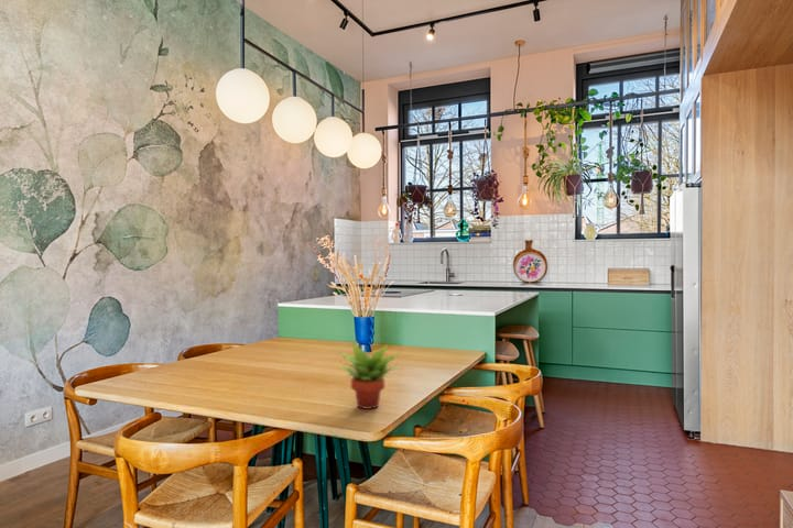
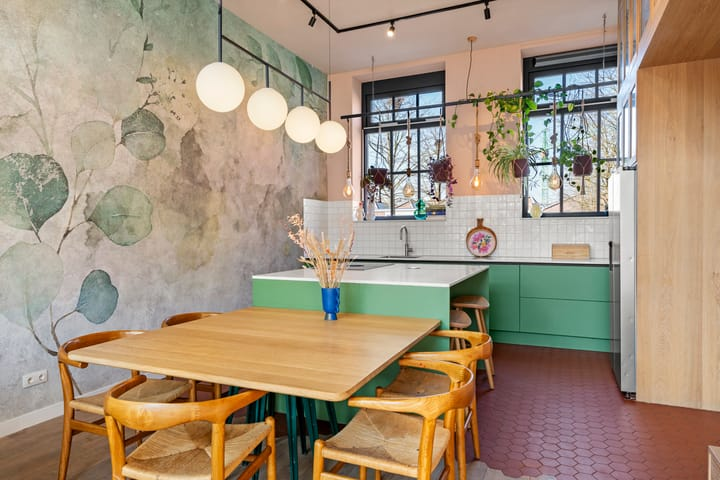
- succulent plant (370, 375)
